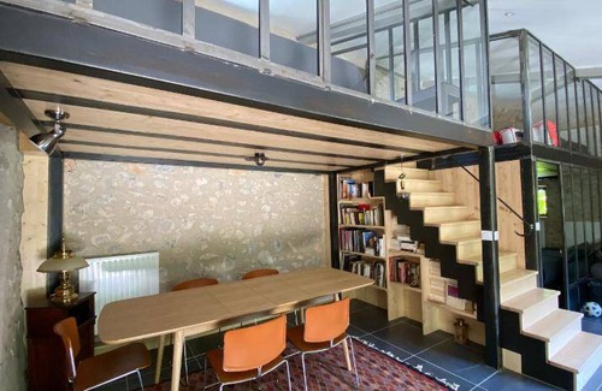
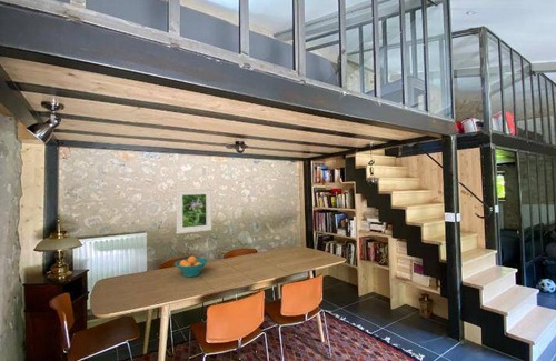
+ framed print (193, 210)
+ fruit bowl (191, 264)
